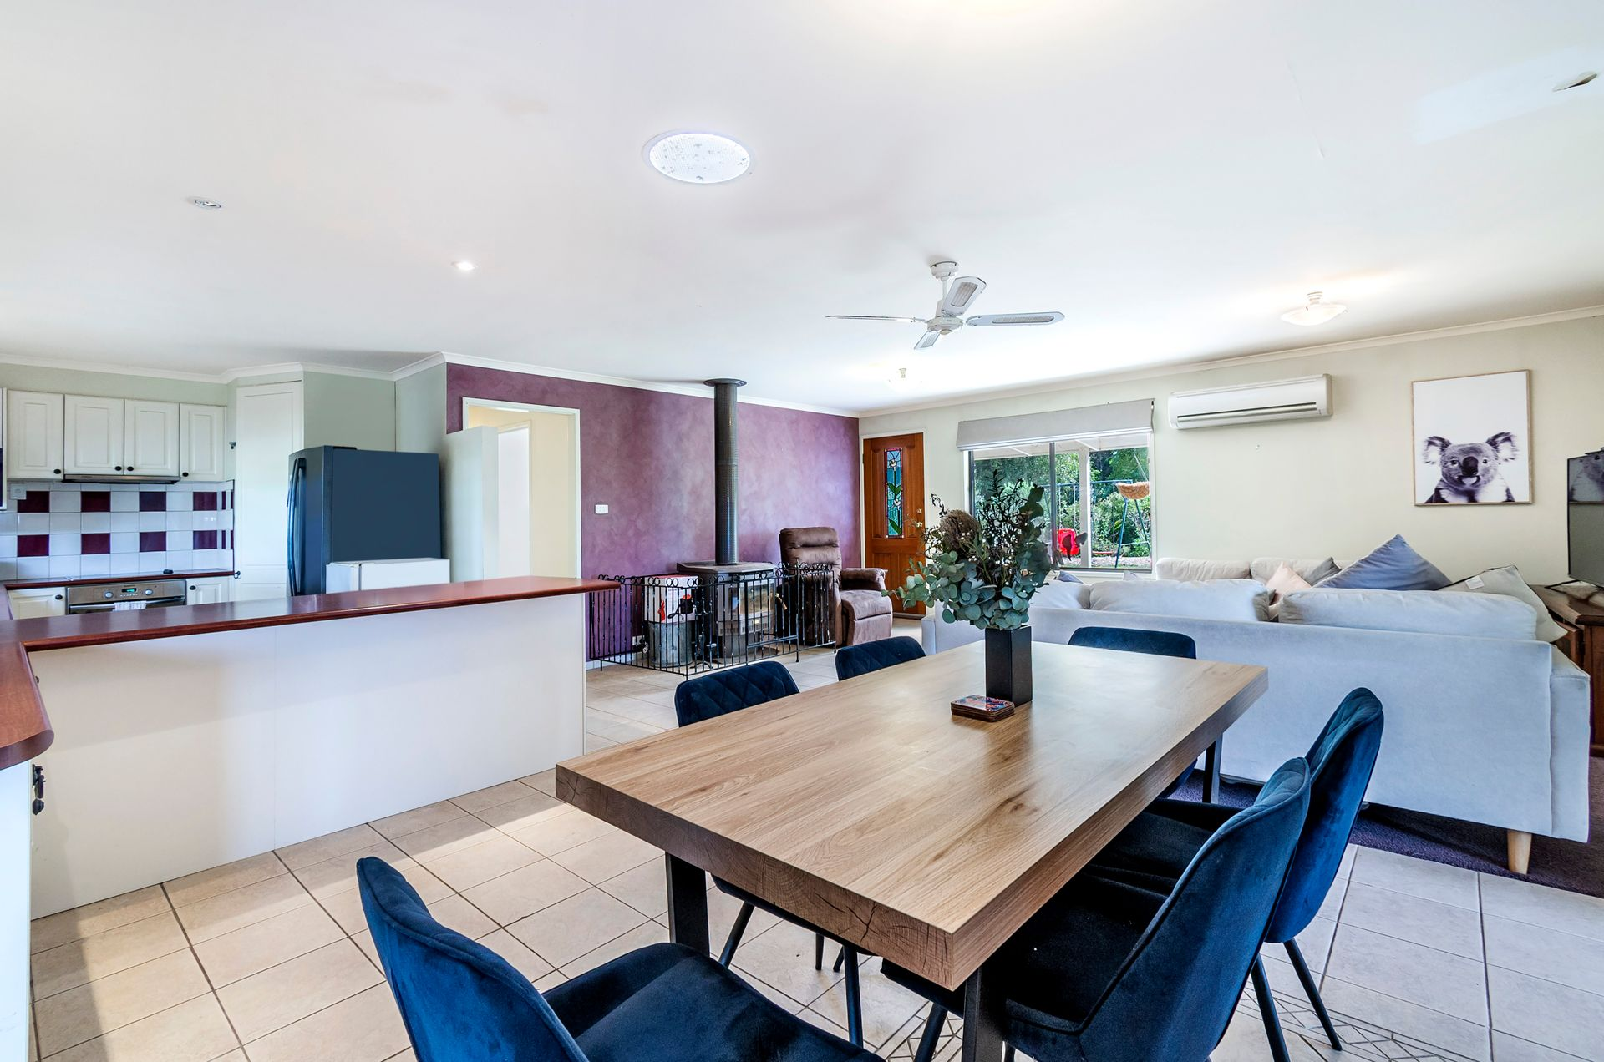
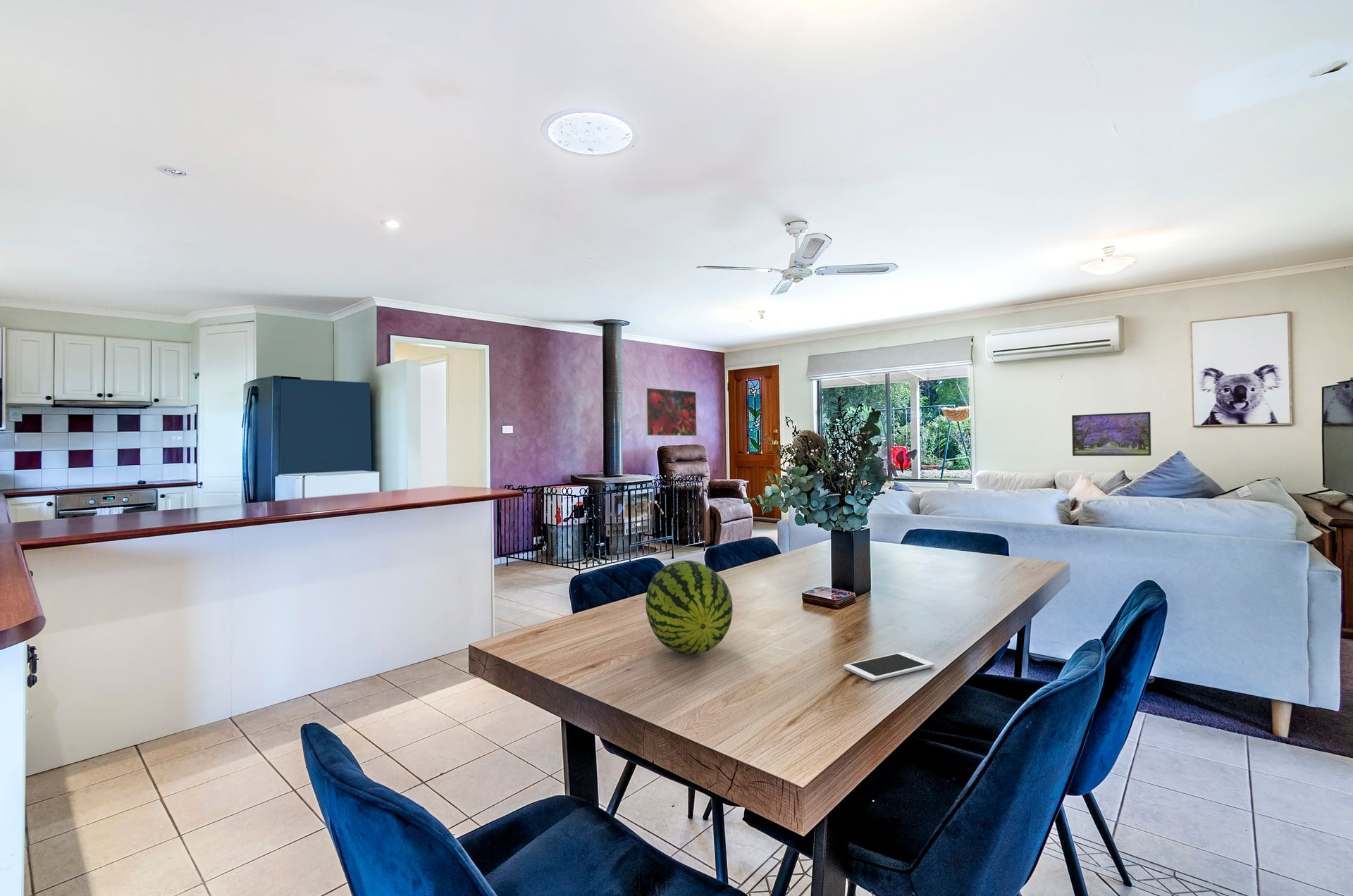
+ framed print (672, 413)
+ cell phone (889, 666)
+ fruit (688, 606)
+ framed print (1110, 435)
